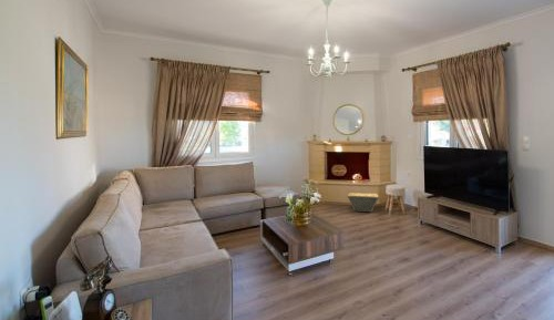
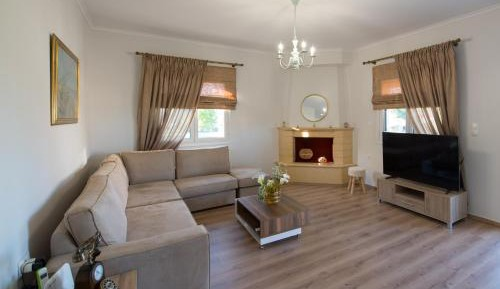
- basket (362, 202)
